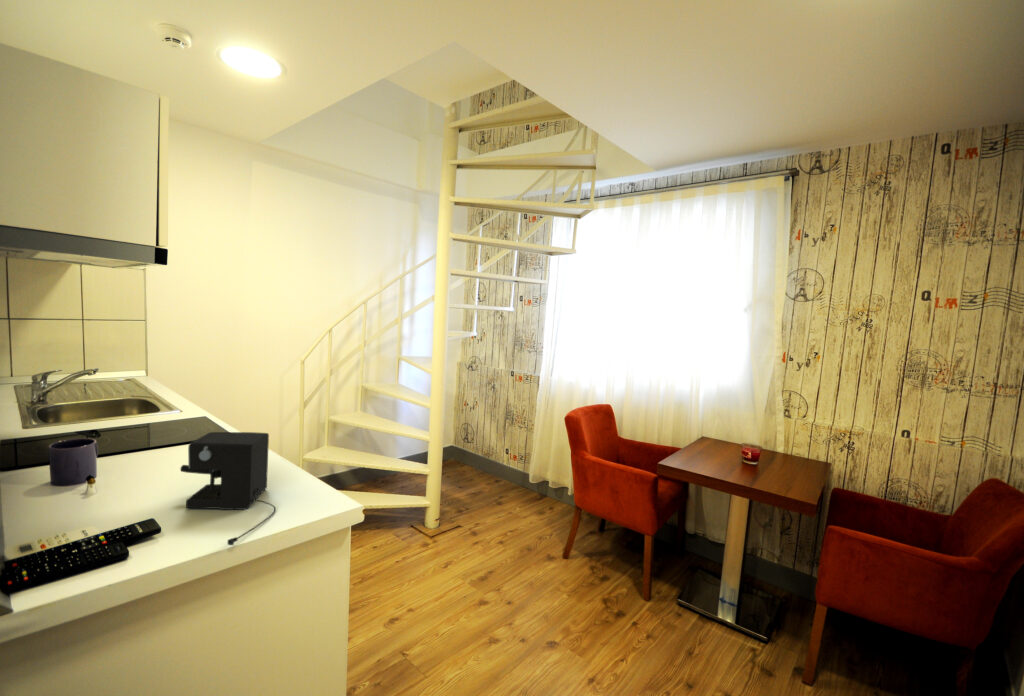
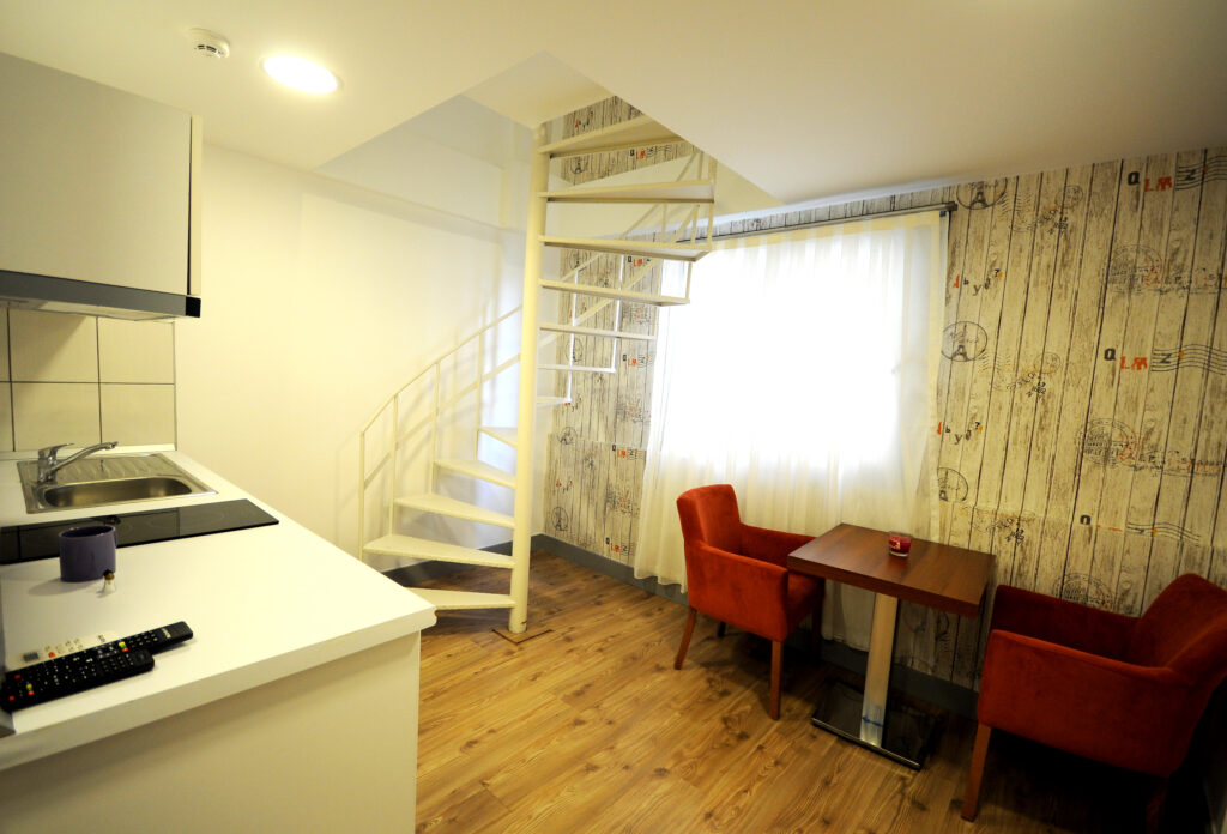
- coffee maker (217, 484)
